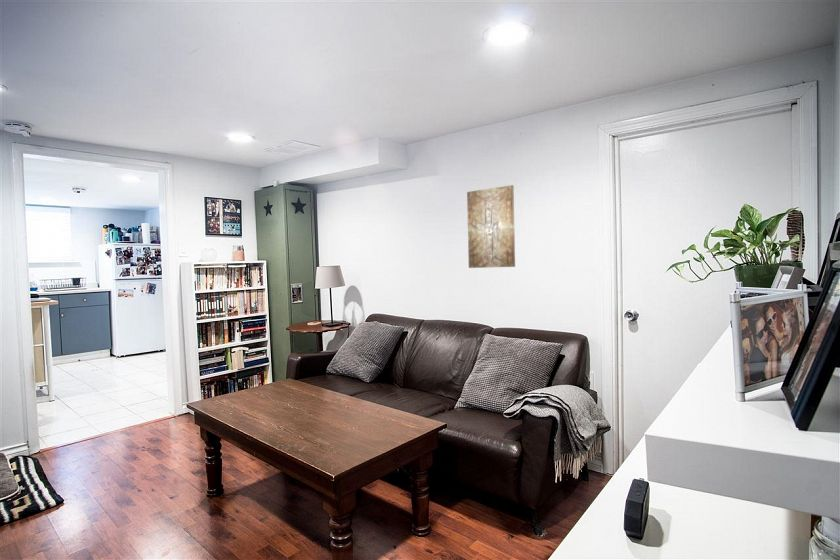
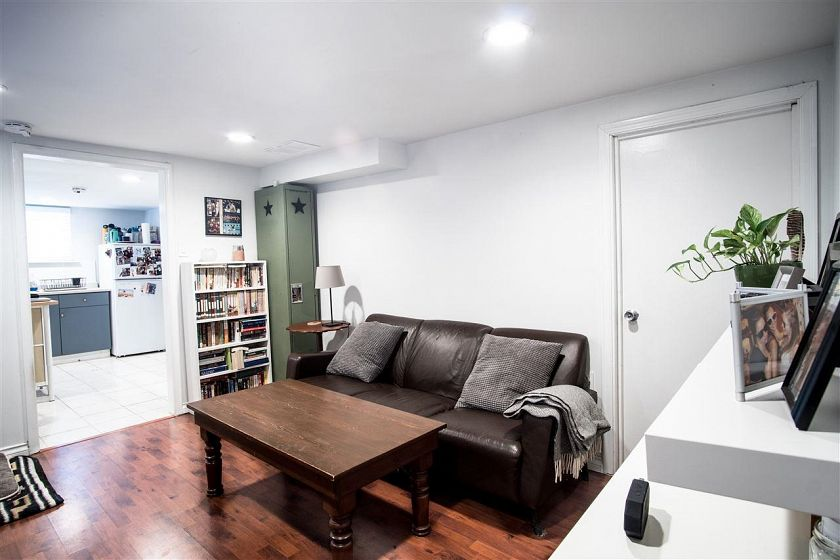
- wall art (490, 228)
